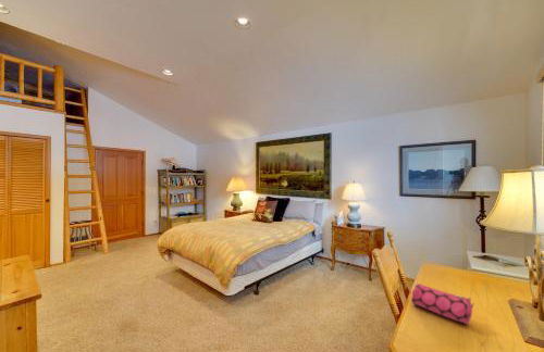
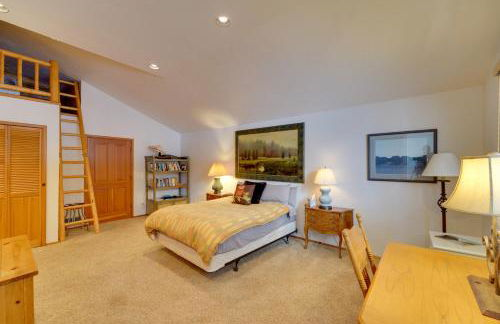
- pencil case (440, 301)
